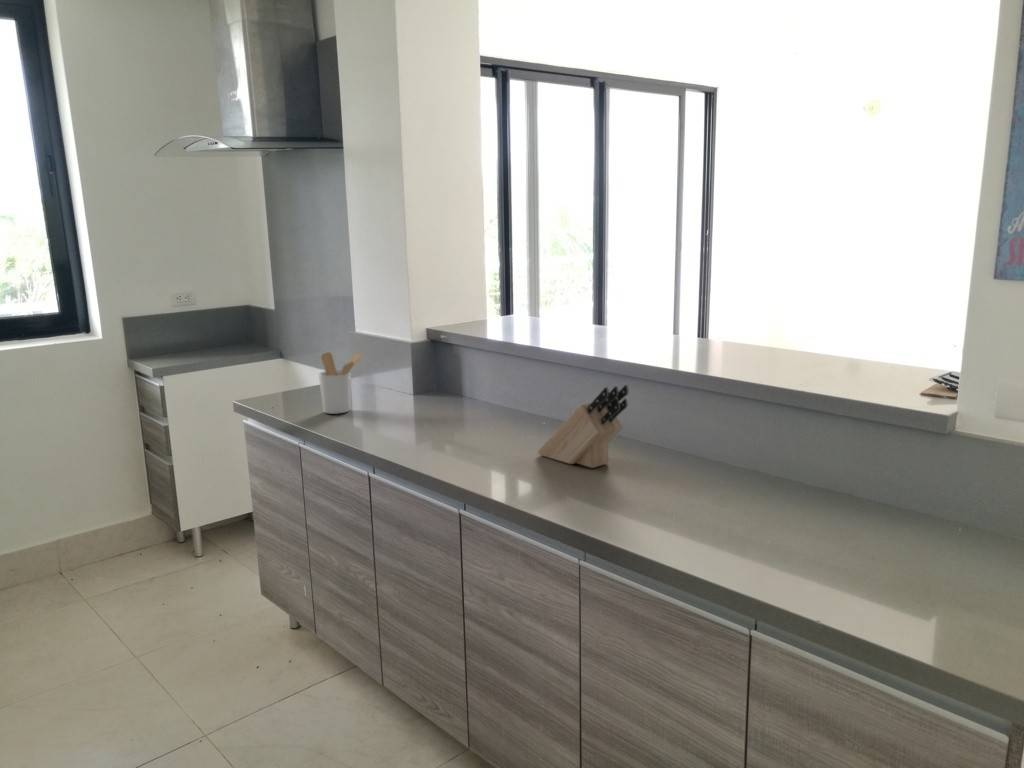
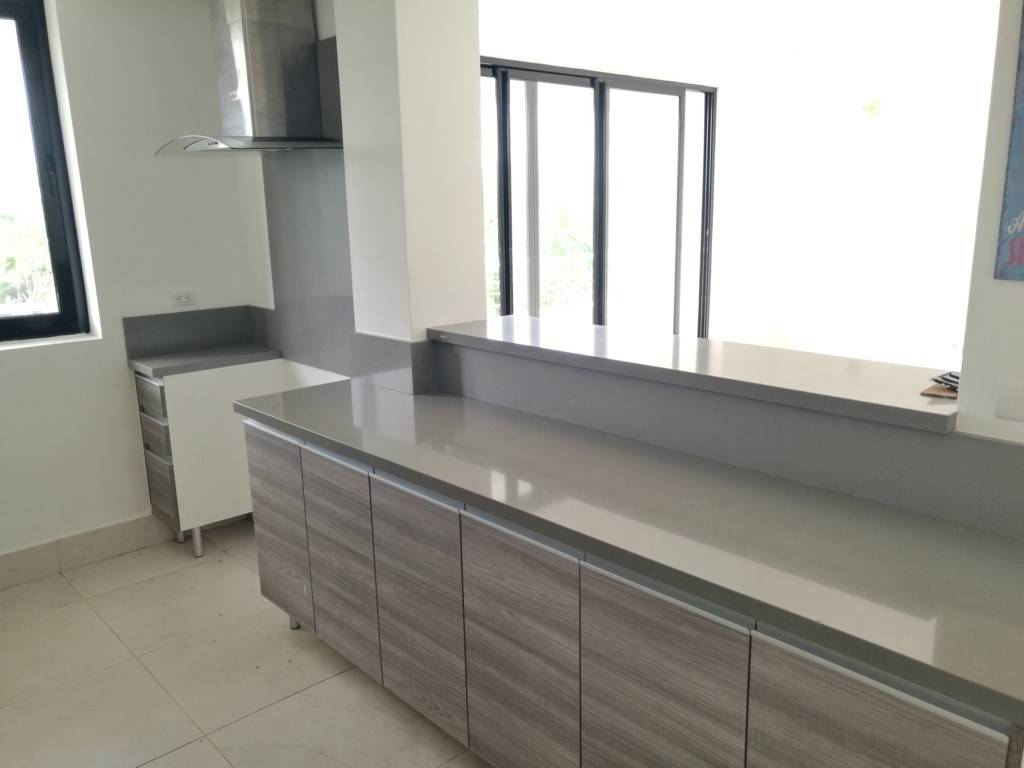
- knife block (584, 420)
- utensil holder (342, 381)
